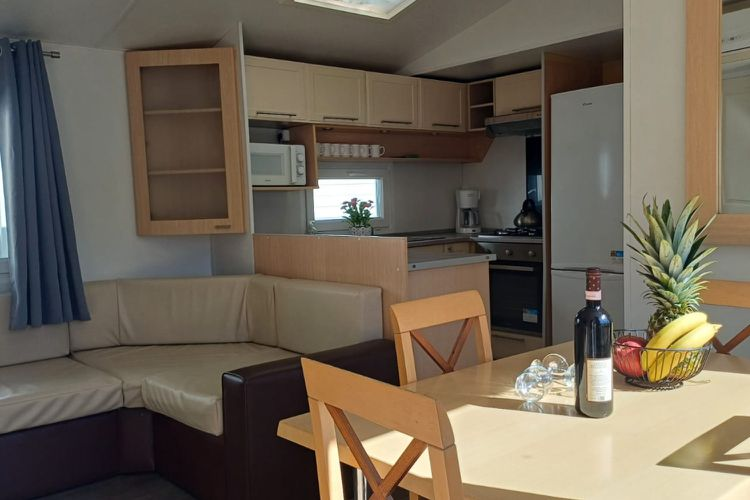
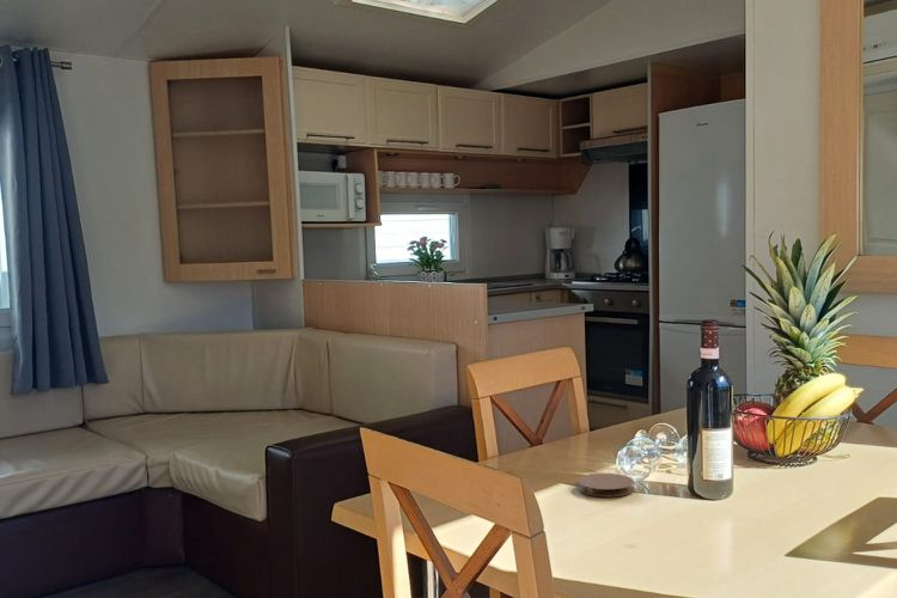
+ coaster (605, 484)
